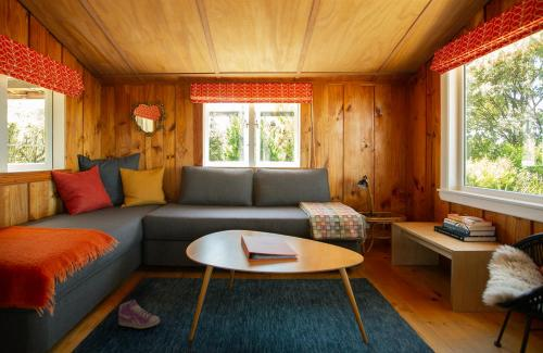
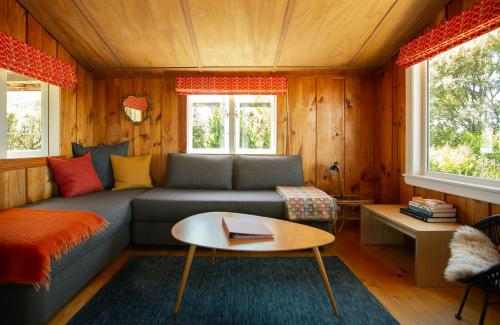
- sneaker (138, 312)
